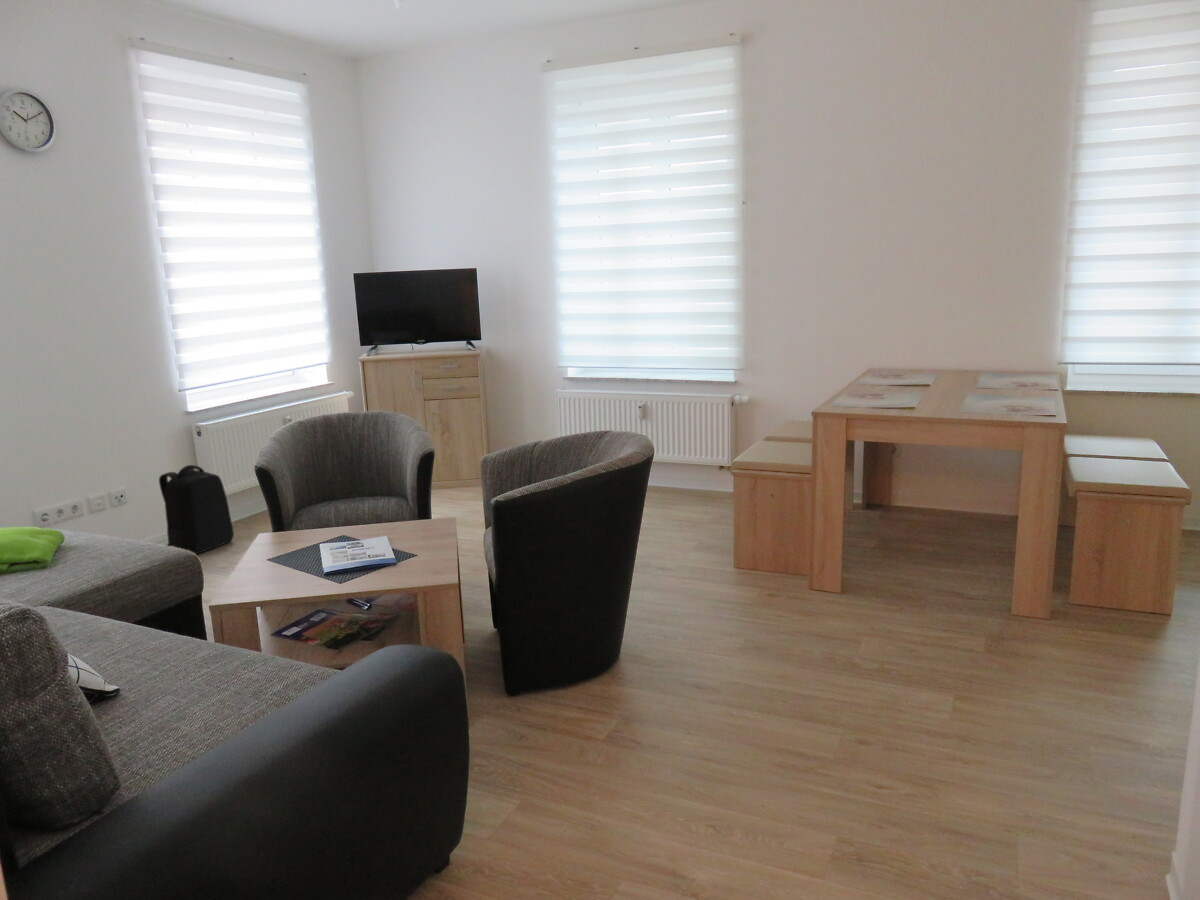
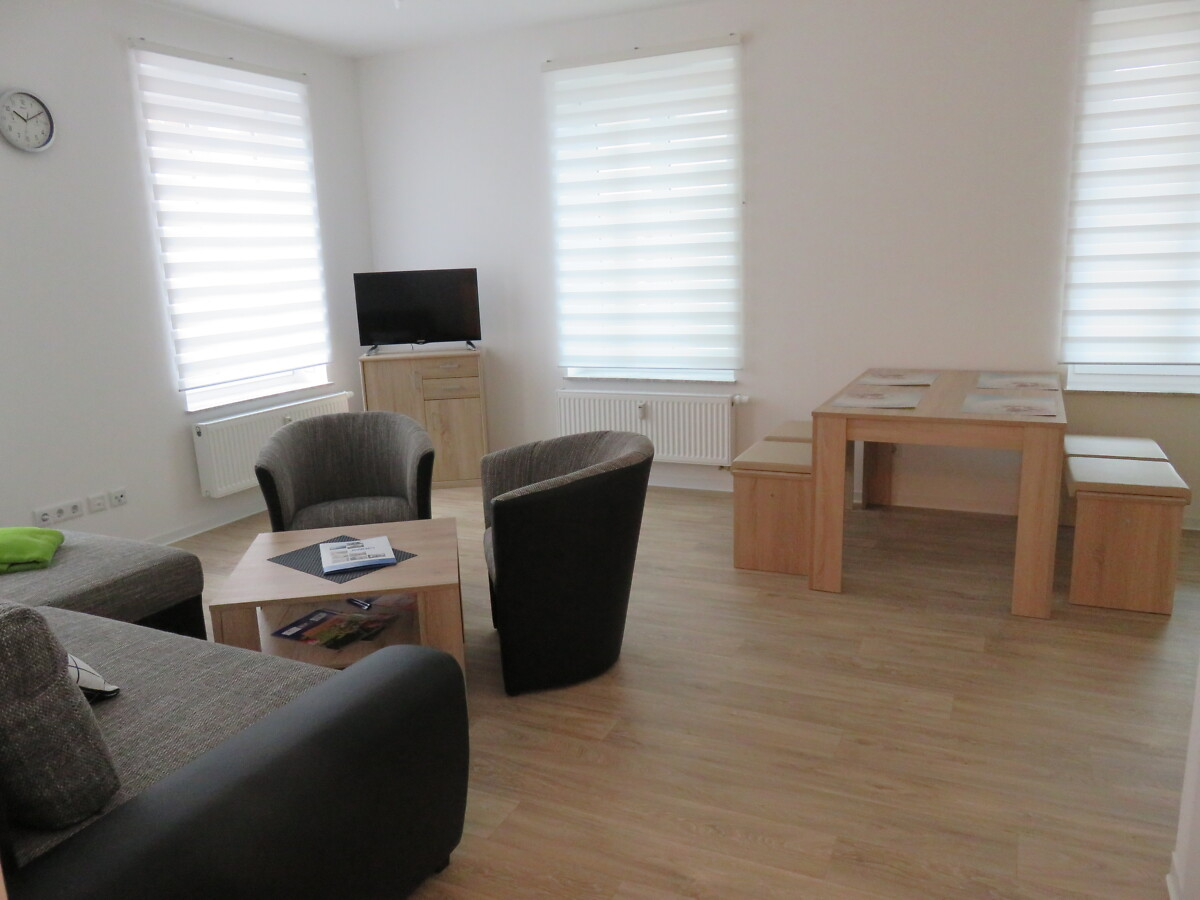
- backpack (191, 506)
